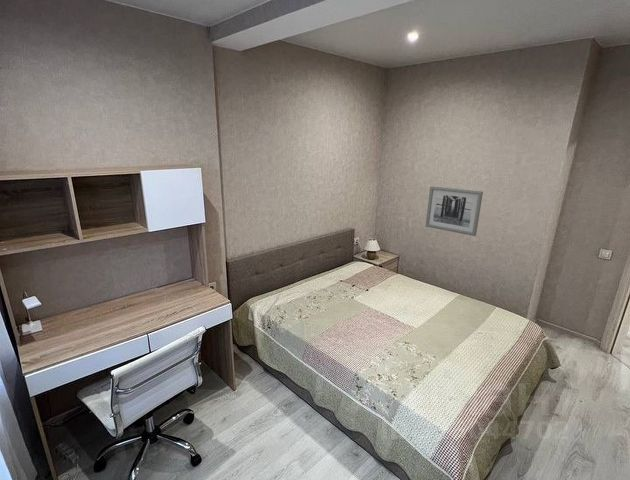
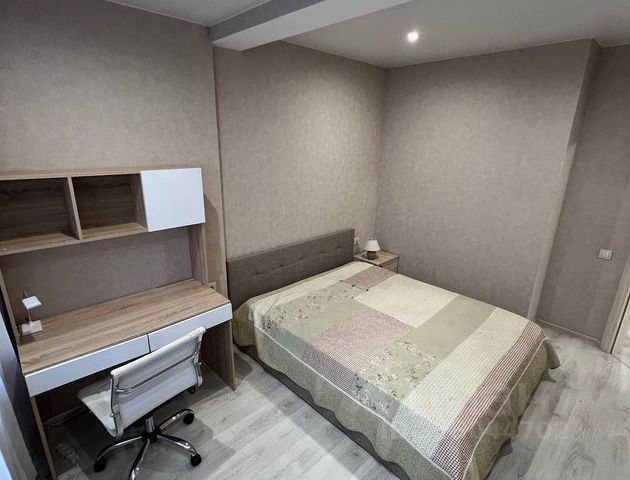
- wall art (452, 210)
